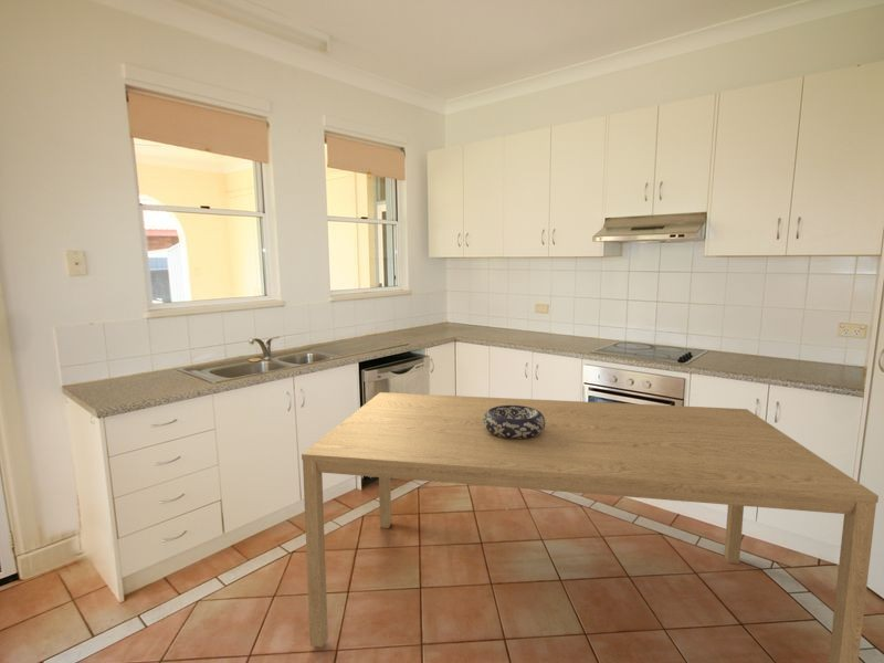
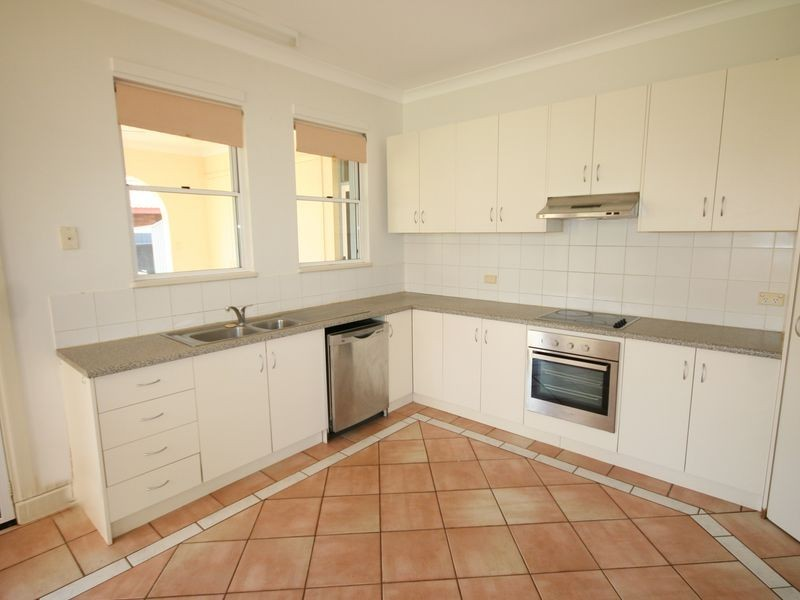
- dining table (557, 491)
- decorative bowl (514, 421)
